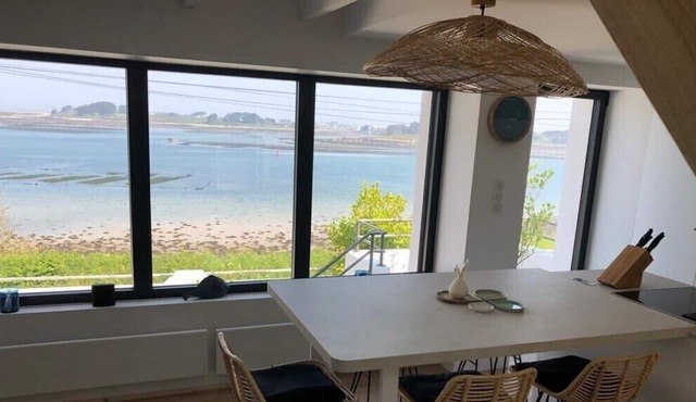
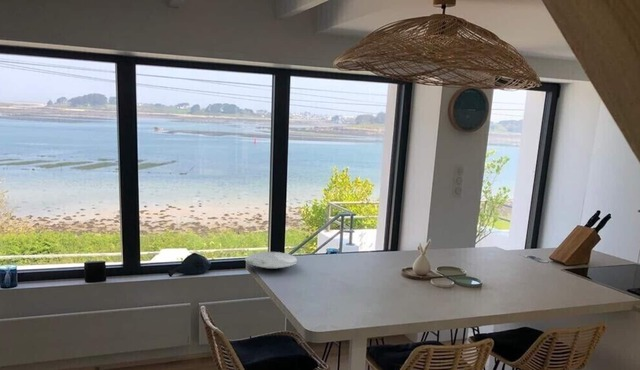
+ plate (271, 262)
